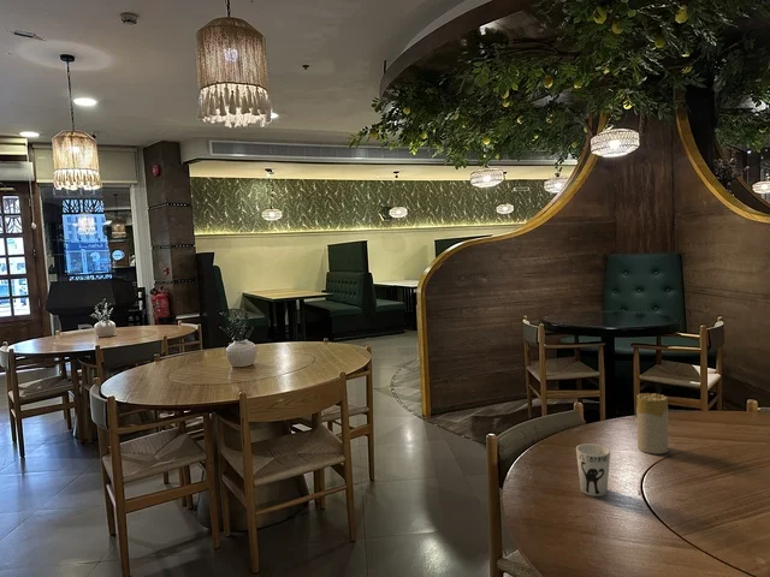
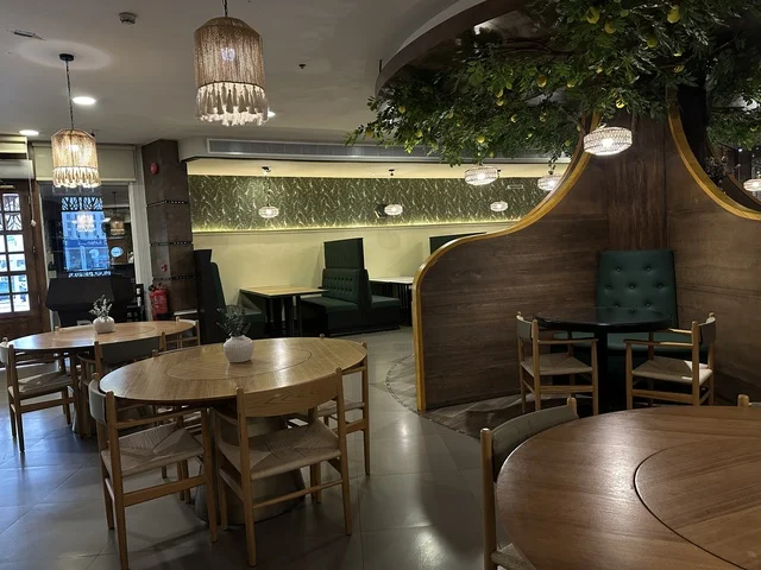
- candle (652, 422)
- cup (593, 470)
